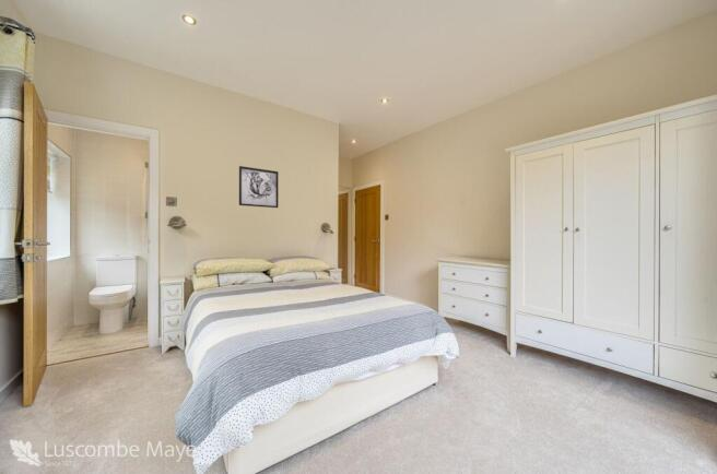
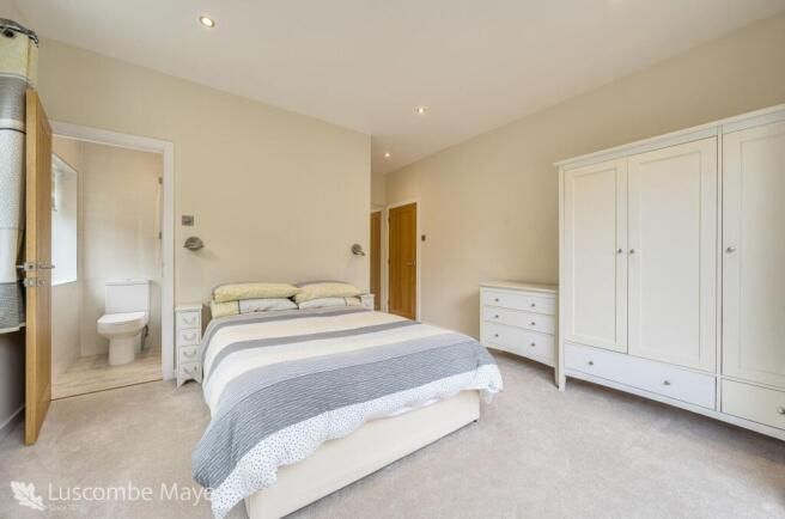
- wall art (259, 187)
